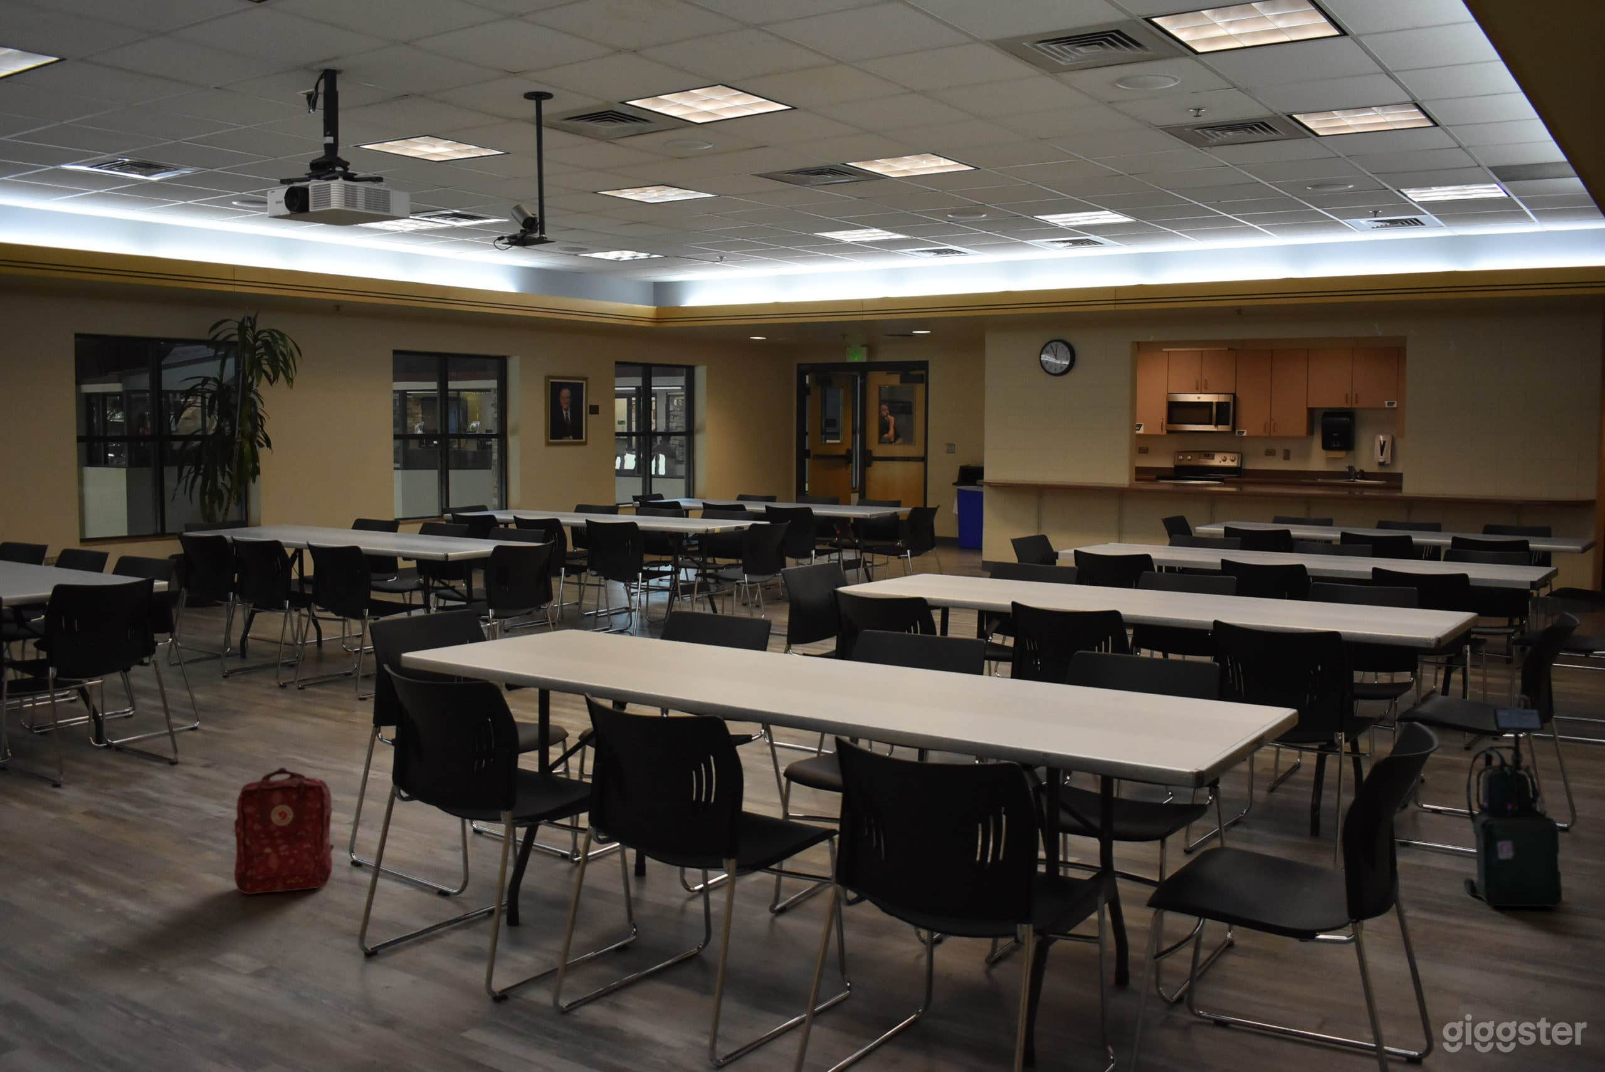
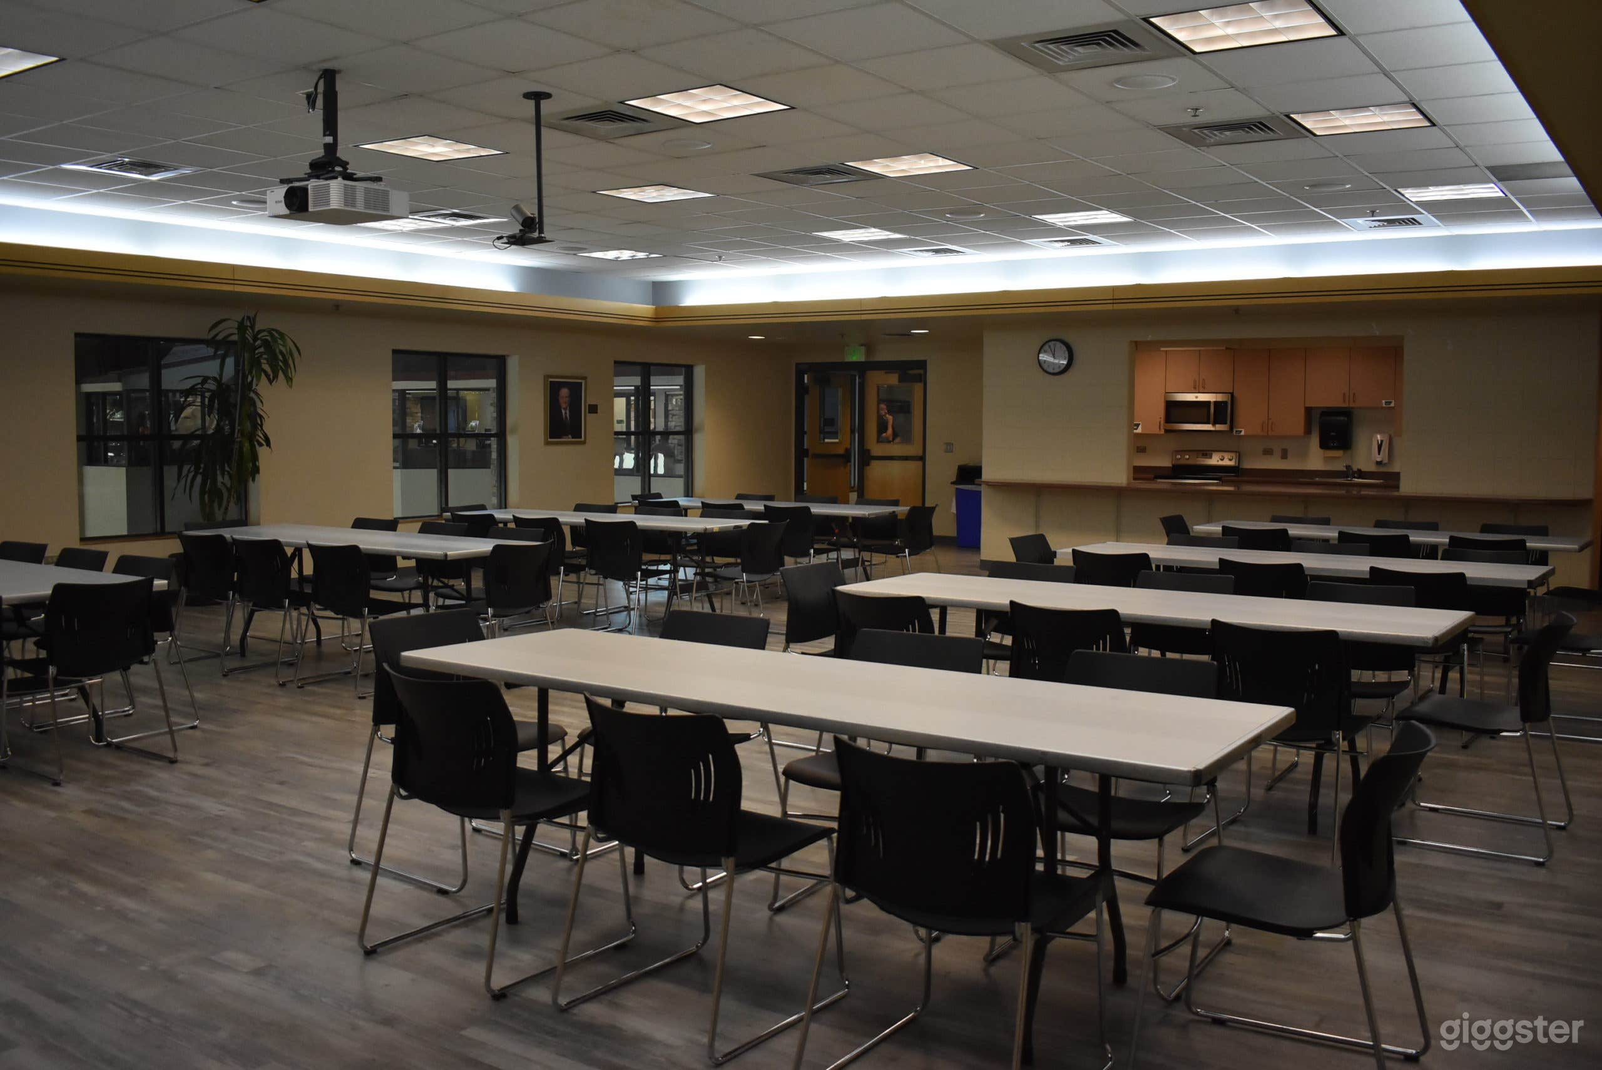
- vacuum cleaner (1515, 799)
- backpack (281, 824)
